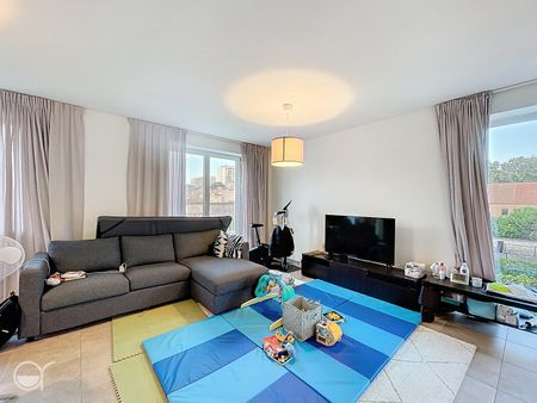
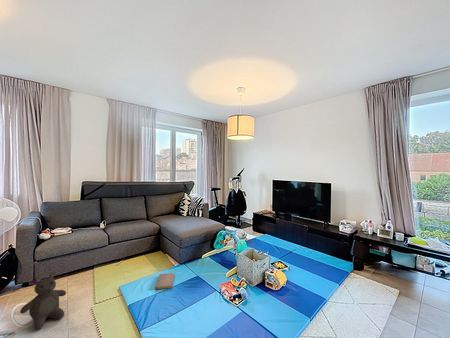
+ notebook (165, 280)
+ teddy bear (46, 298)
